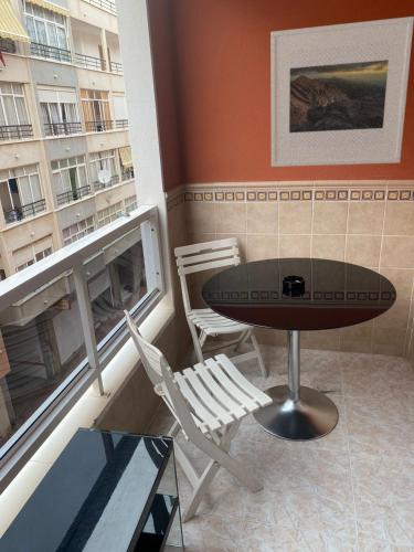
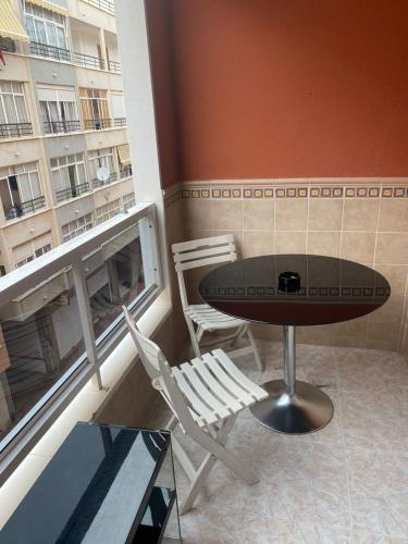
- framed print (336, 98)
